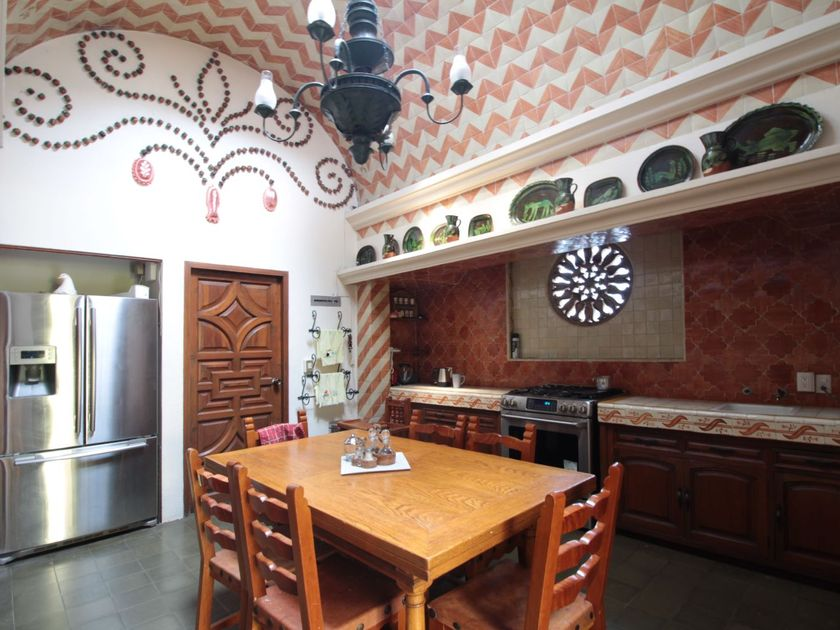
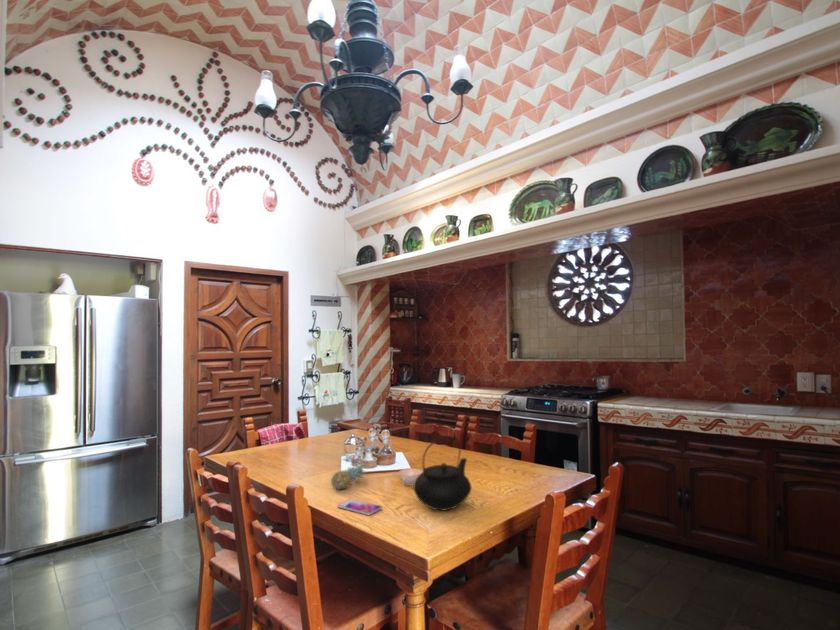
+ teapot (444, 470)
+ smartphone (359, 506)
+ teacup (409, 478)
+ fruit (349, 474)
